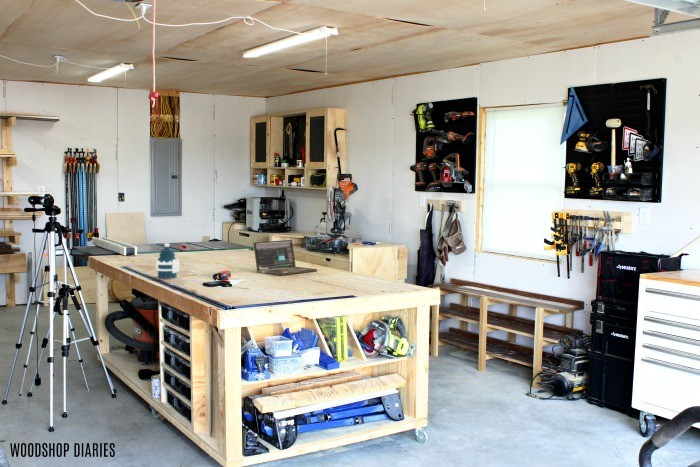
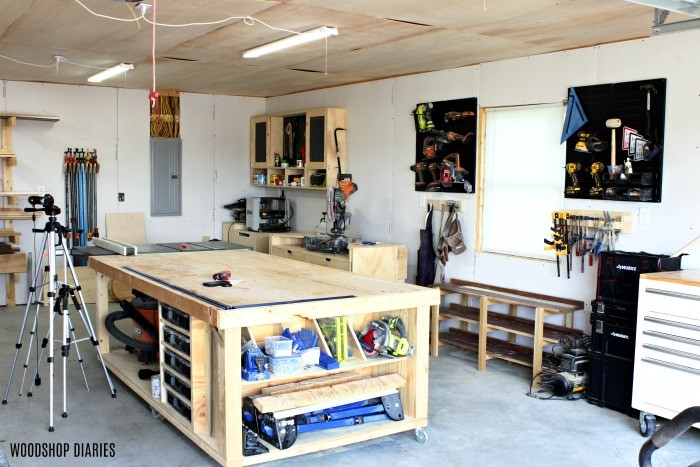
- laptop (285, 256)
- water bottle (167, 260)
